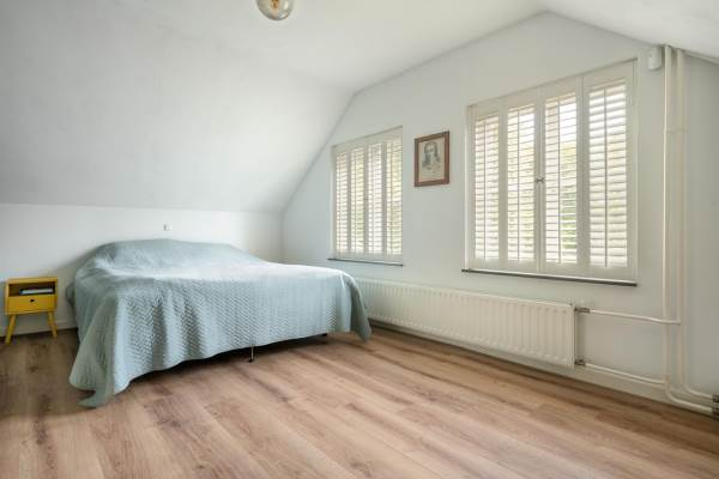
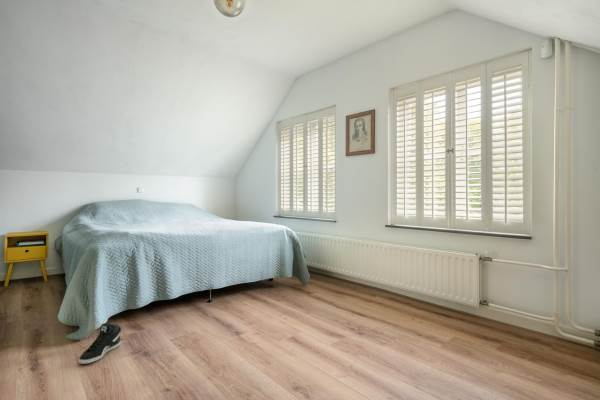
+ sneaker (99, 339)
